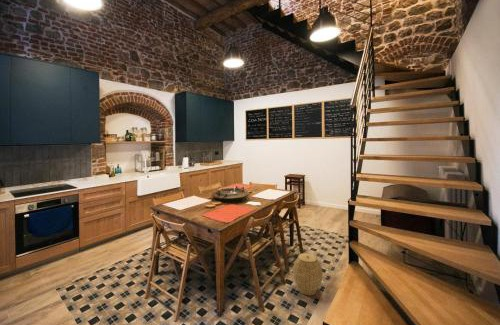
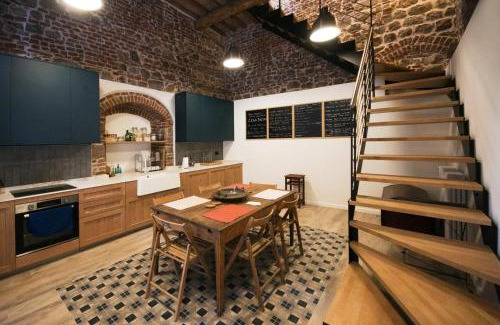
- woven basket (307, 272)
